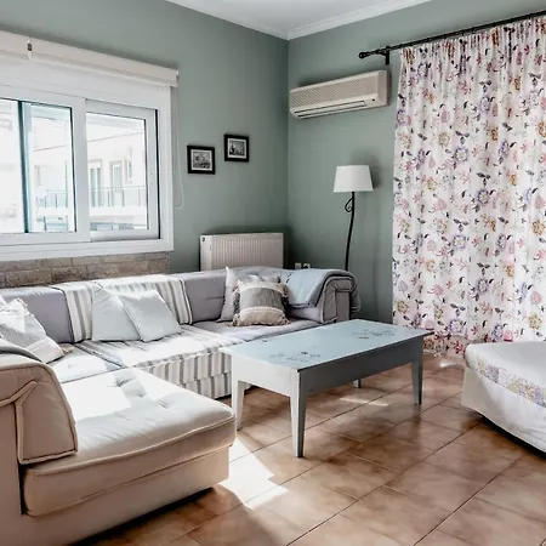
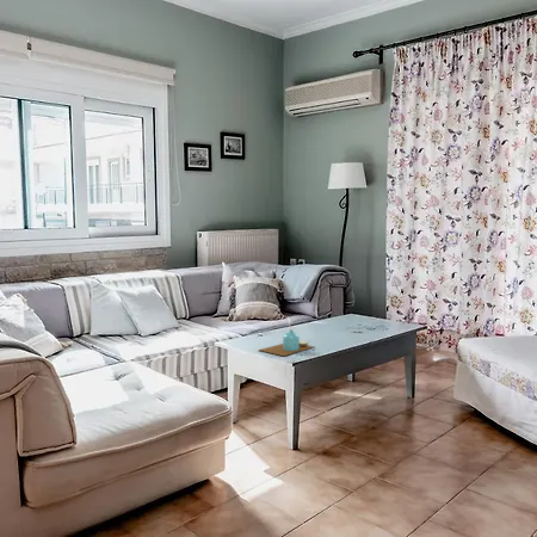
+ candle (286, 333)
